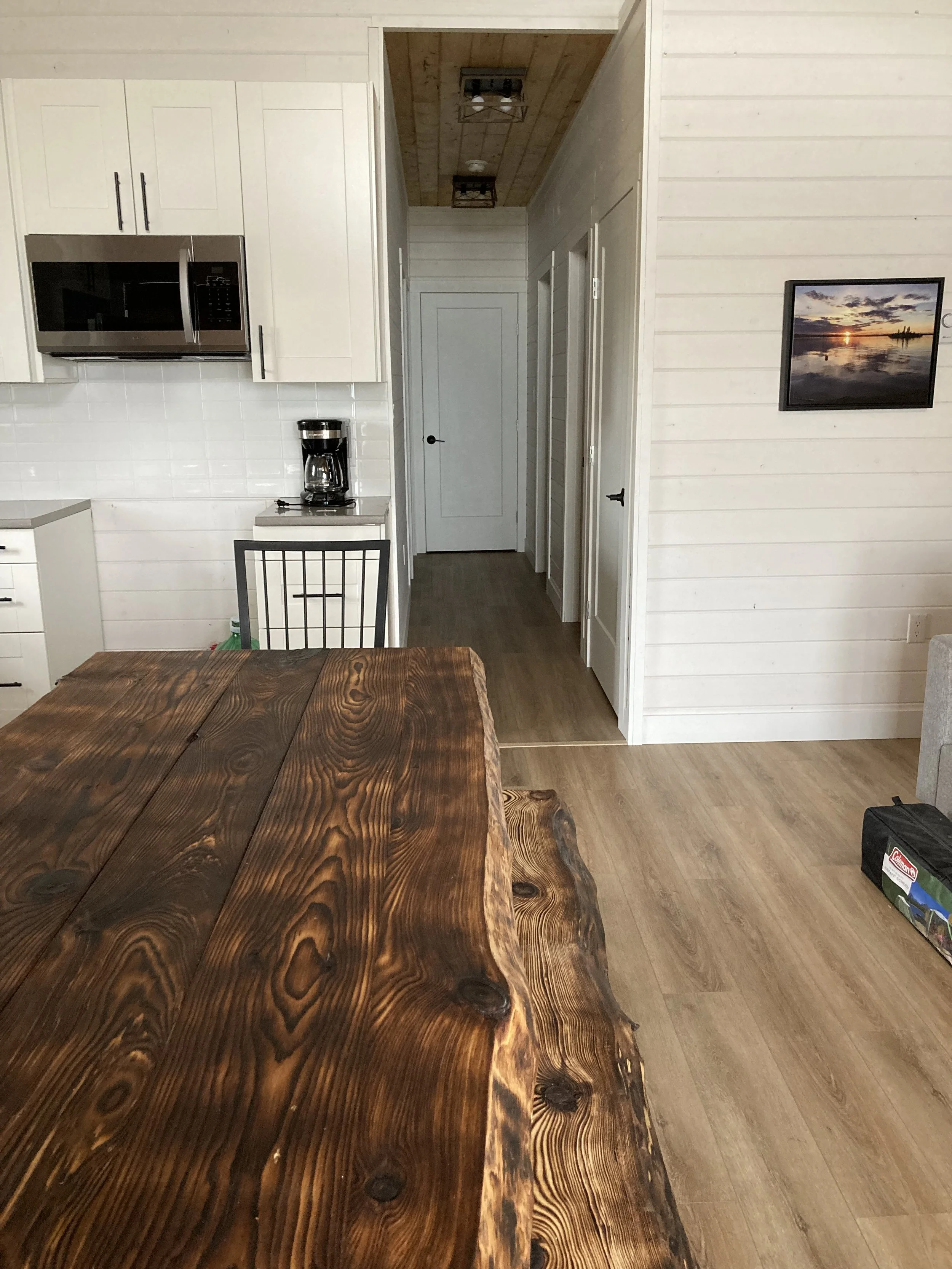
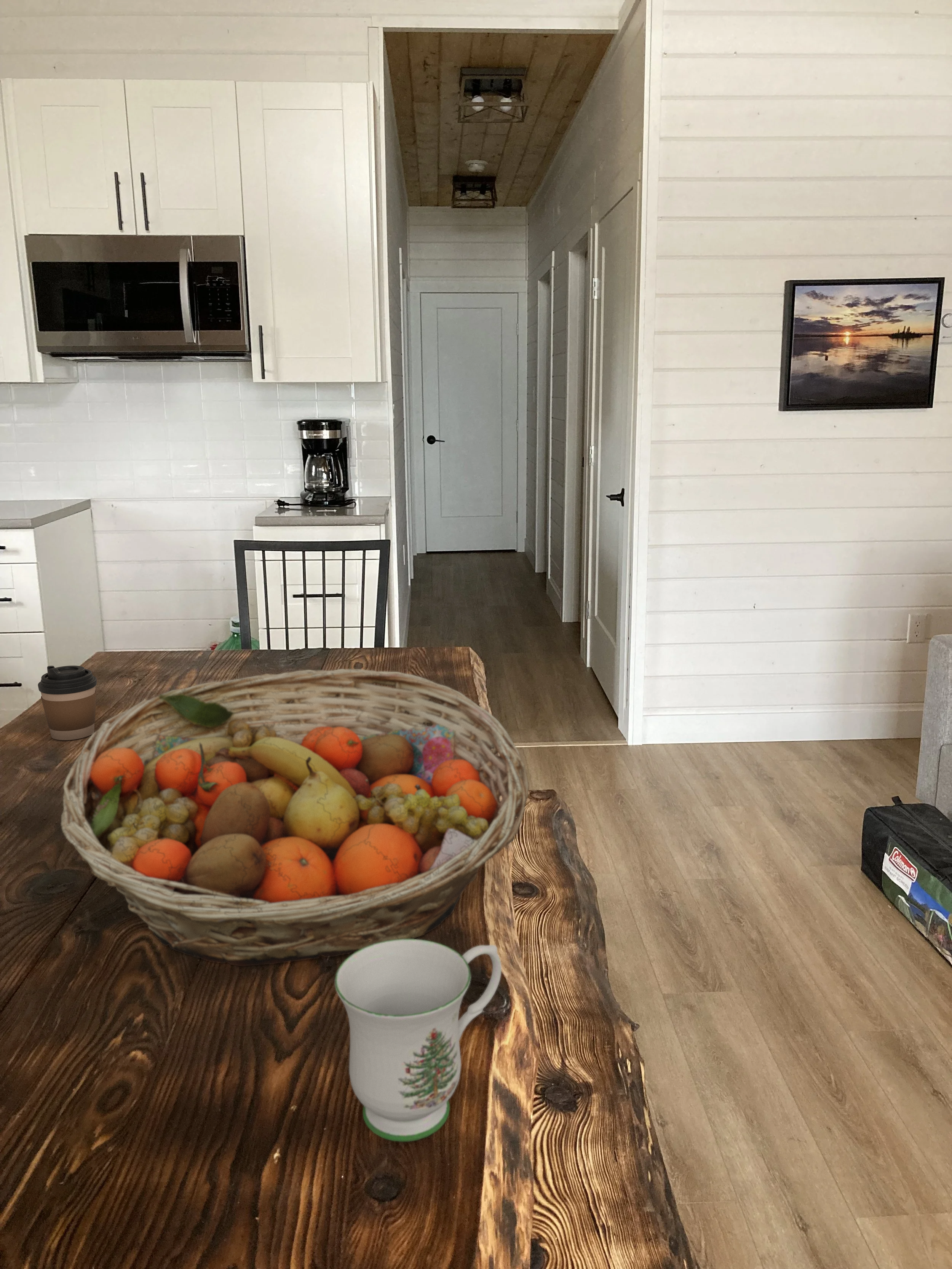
+ mug (426, 1035)
+ coffee cup (69, 699)
+ fruit basket (303, 803)
